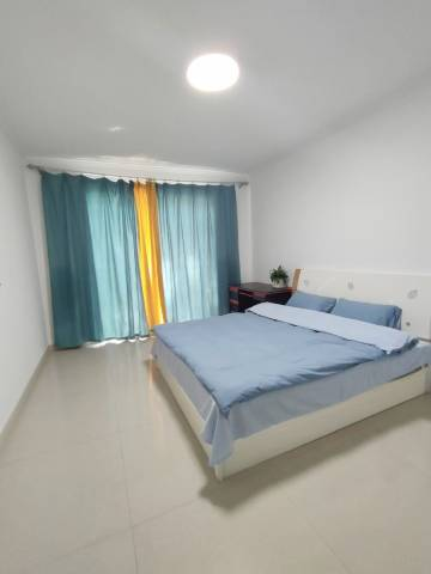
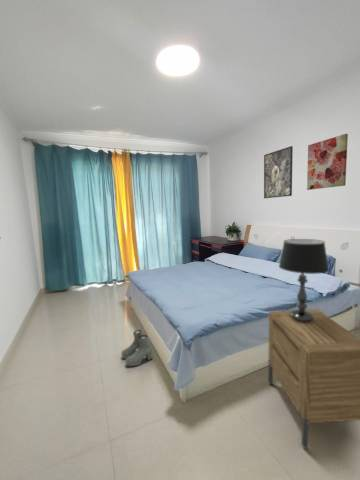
+ wall art (325, 164)
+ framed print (277, 174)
+ boots (136, 346)
+ table lamp (302, 280)
+ nightstand (311, 369)
